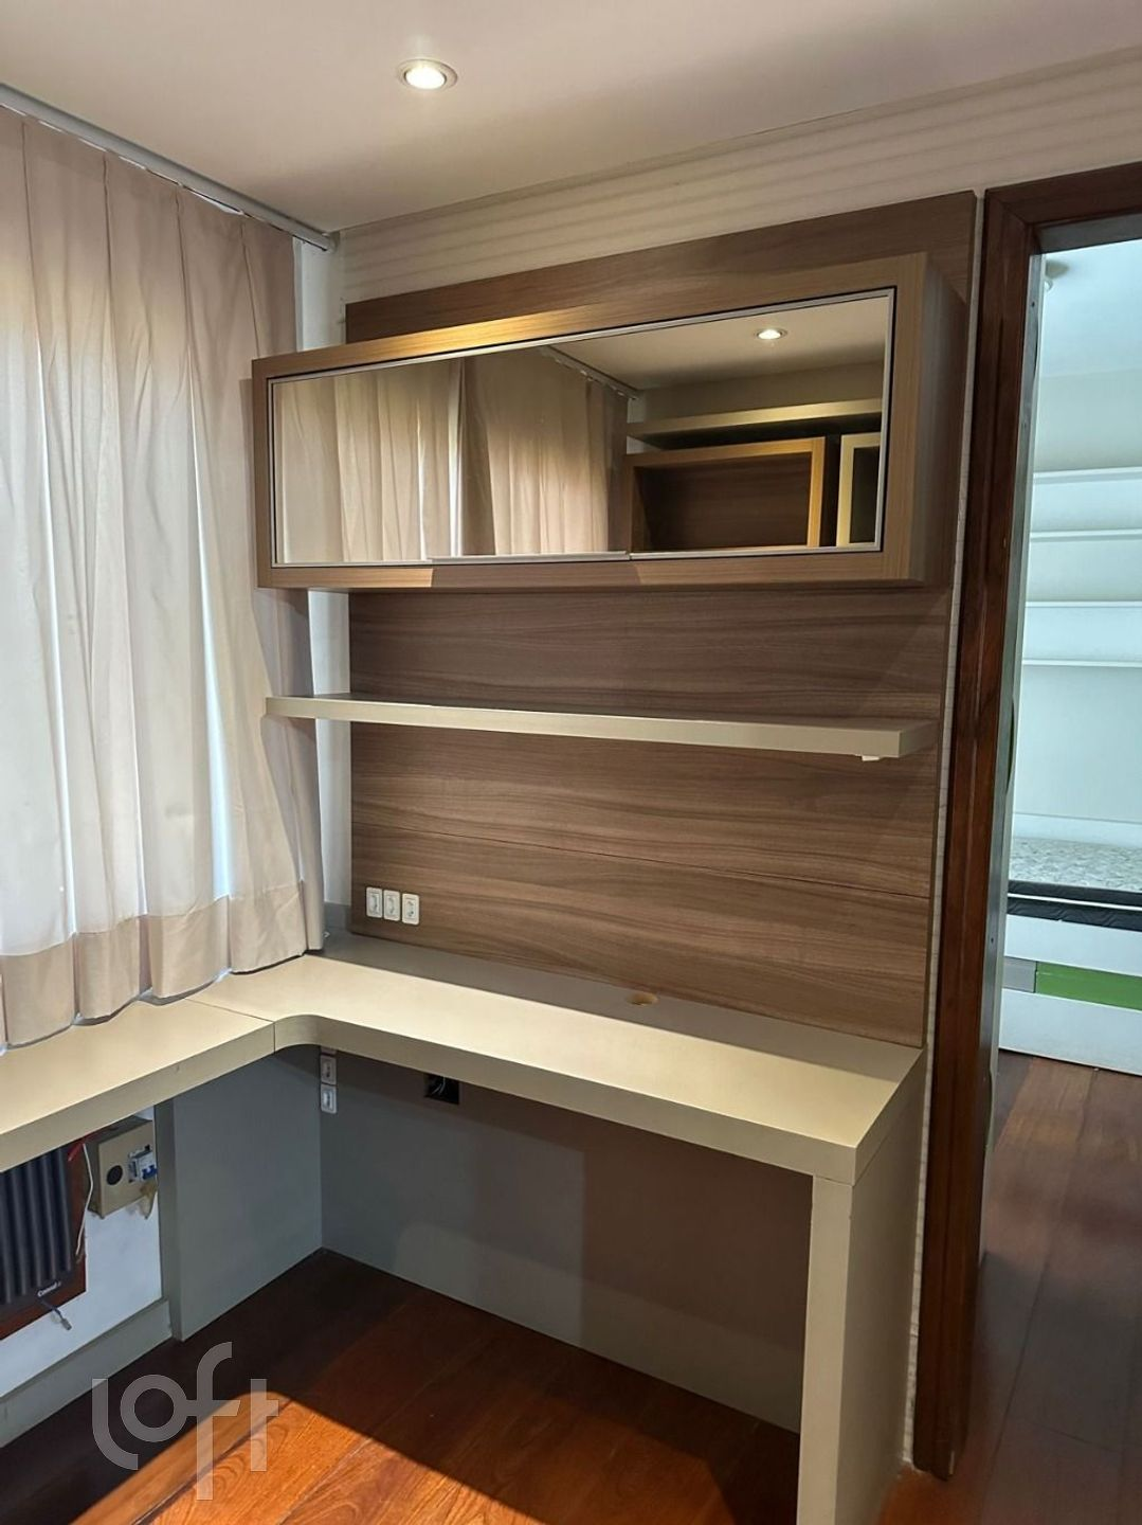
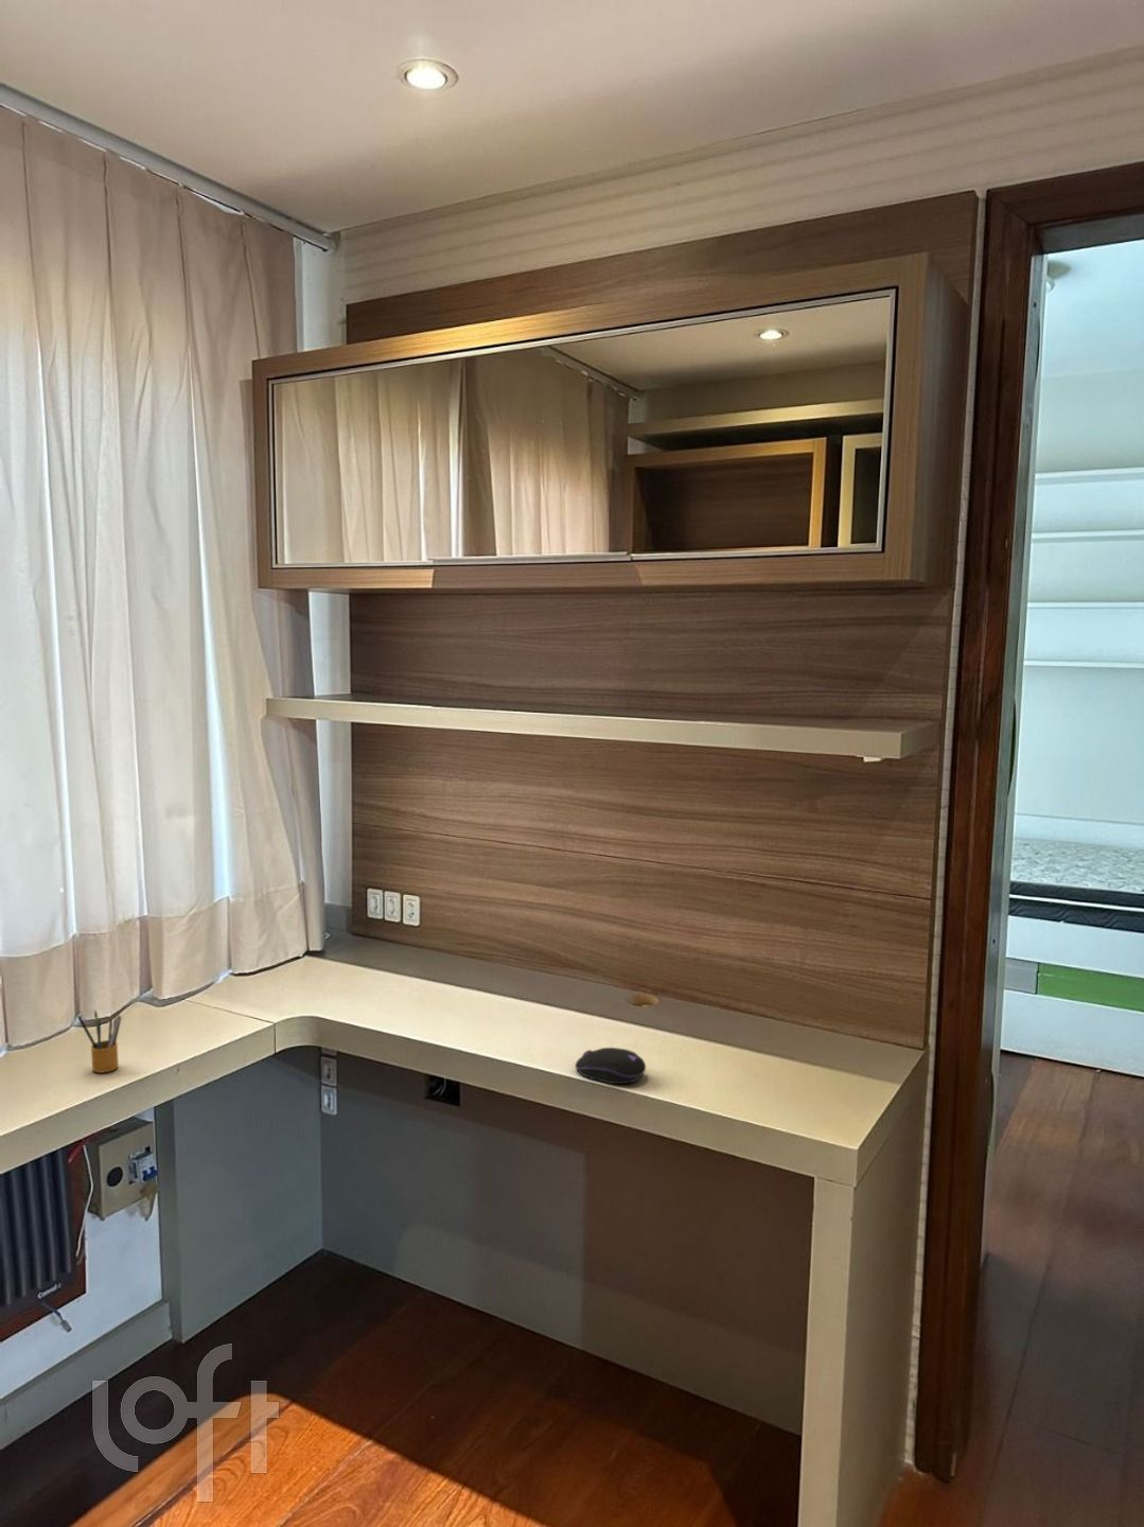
+ computer mouse (609, 1062)
+ pencil box (100, 1039)
